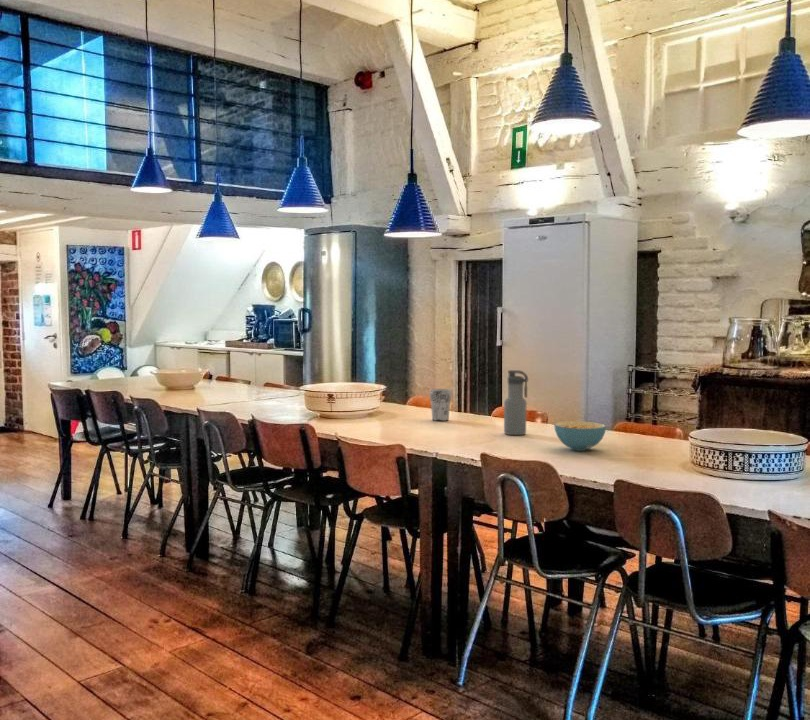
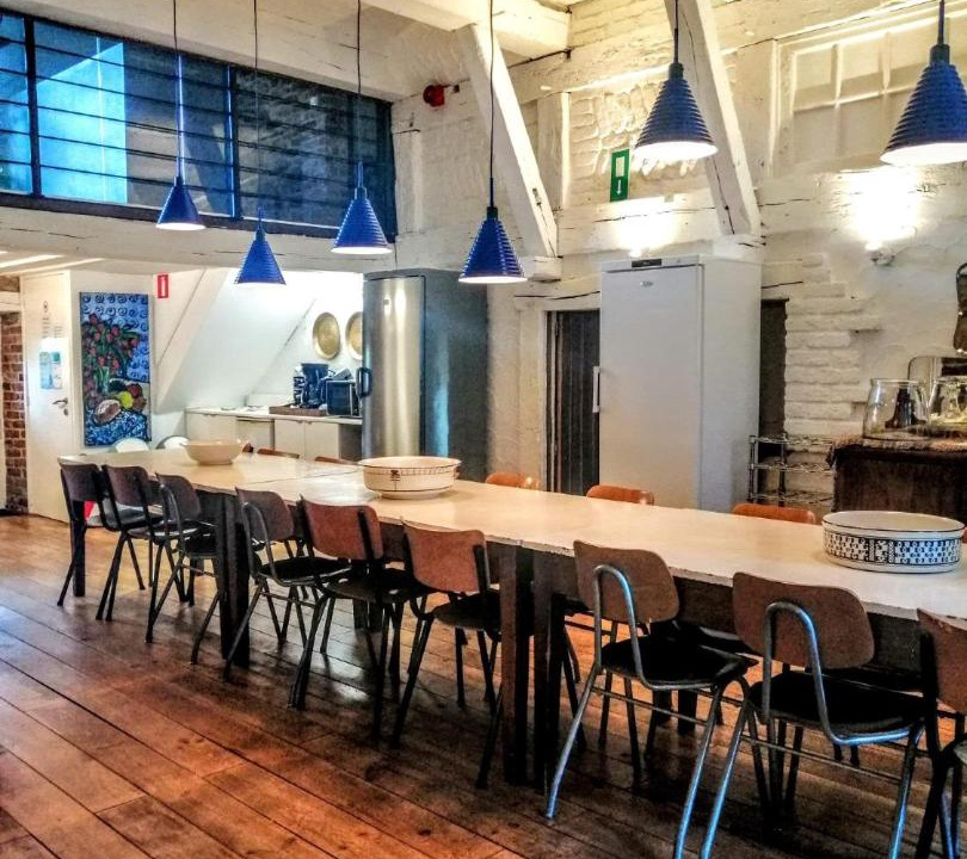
- water bottle (515, 402)
- cereal bowl (579, 437)
- cup (440, 404)
